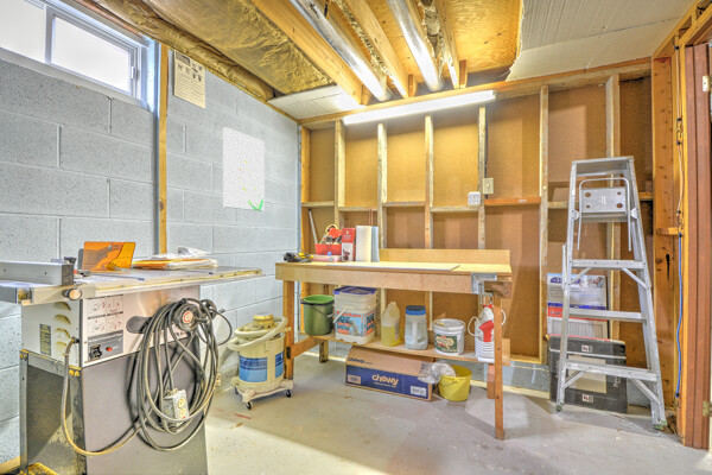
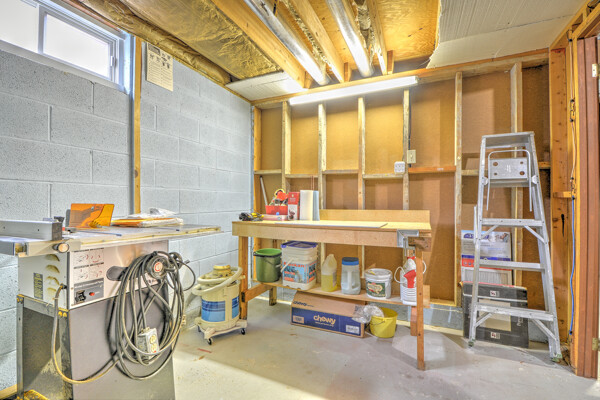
- wall art (244, 171)
